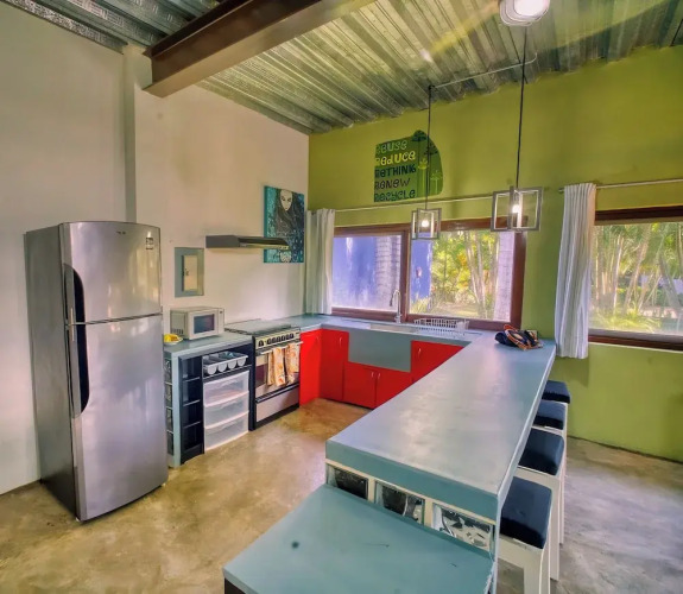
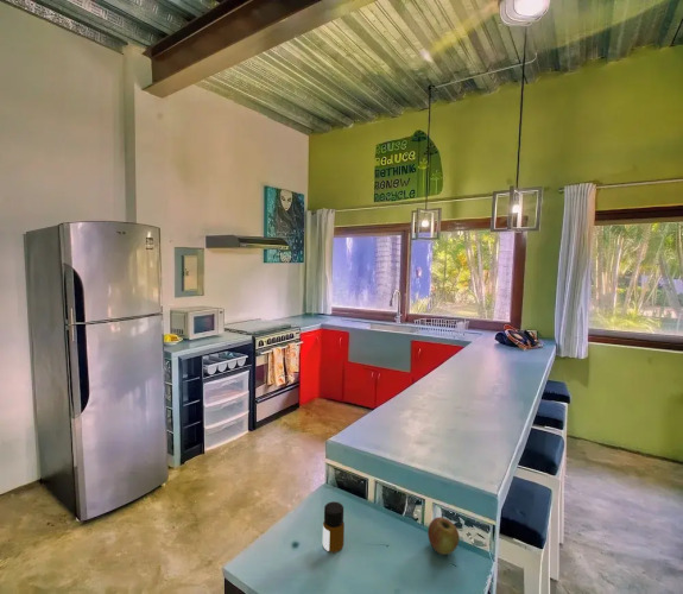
+ apple (443, 533)
+ bottle (333, 525)
